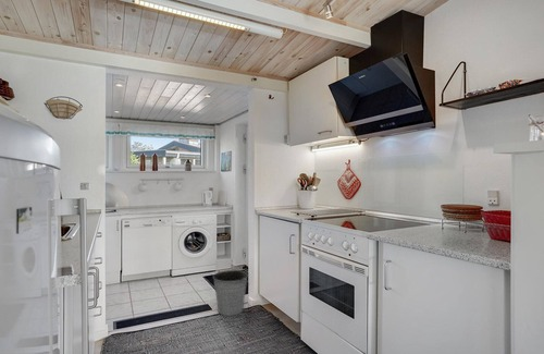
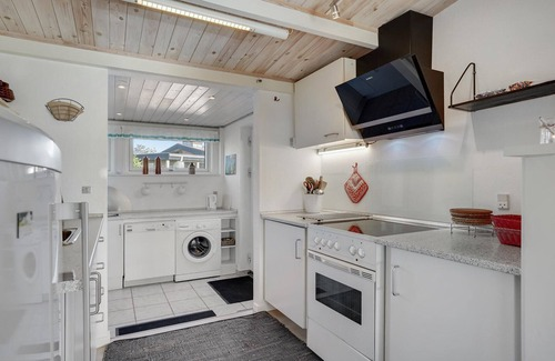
- bucket (231, 291)
